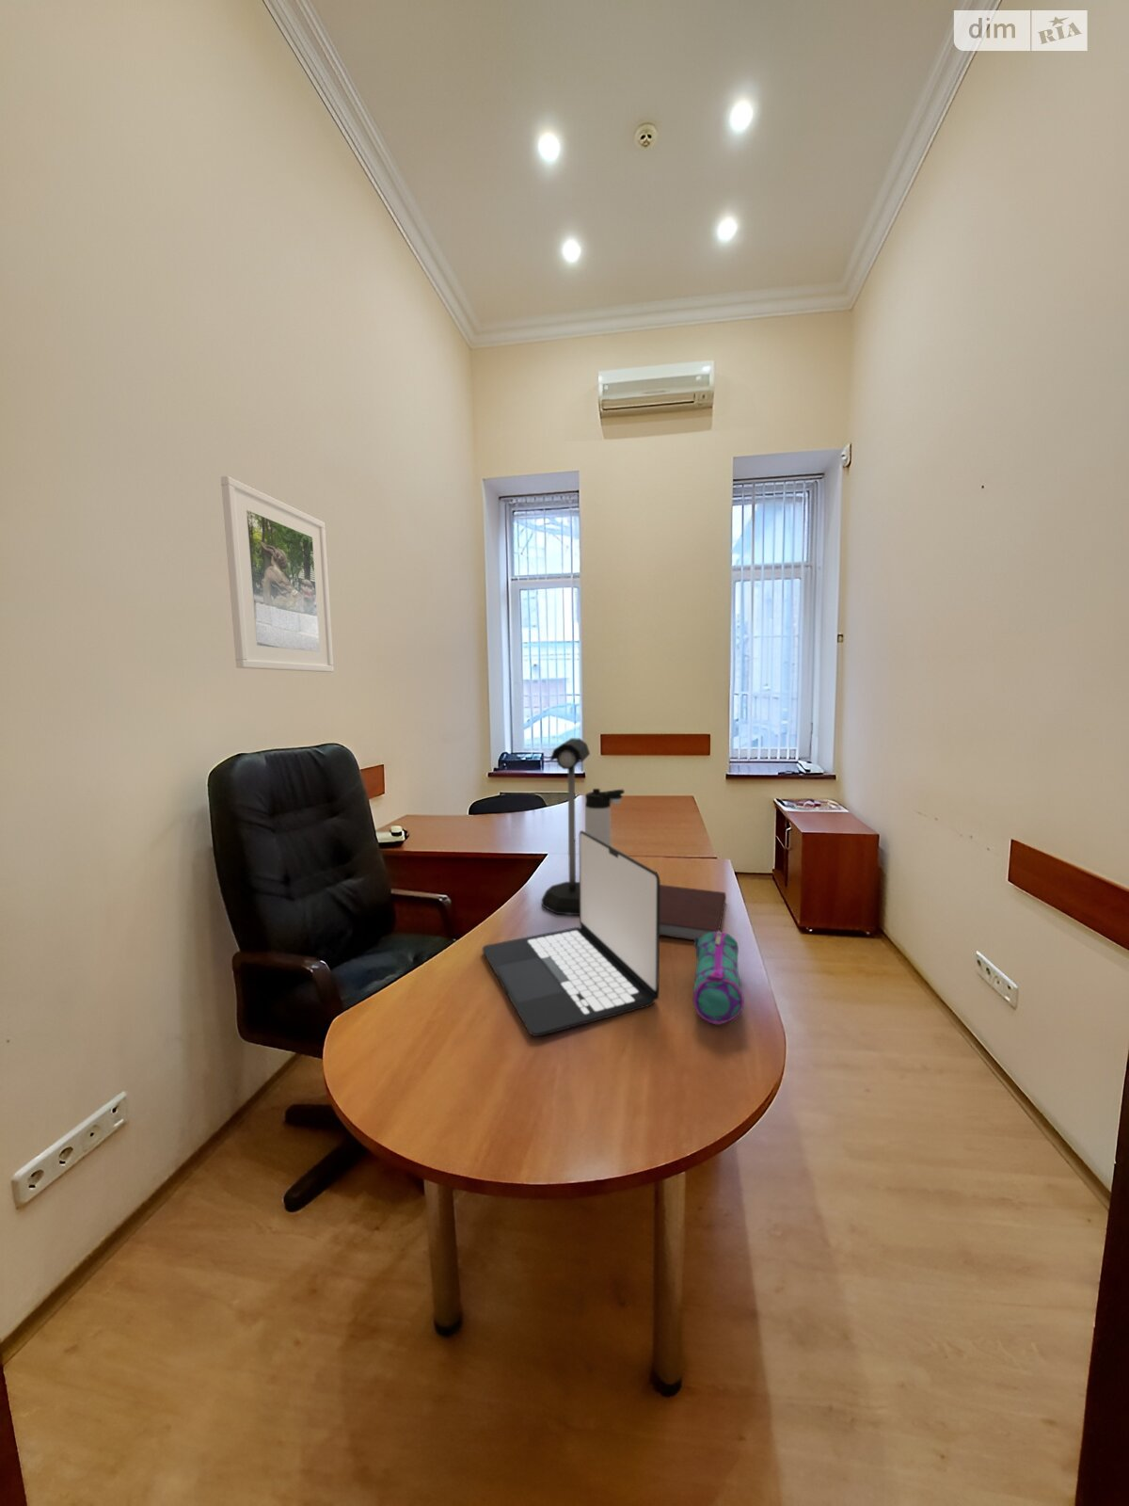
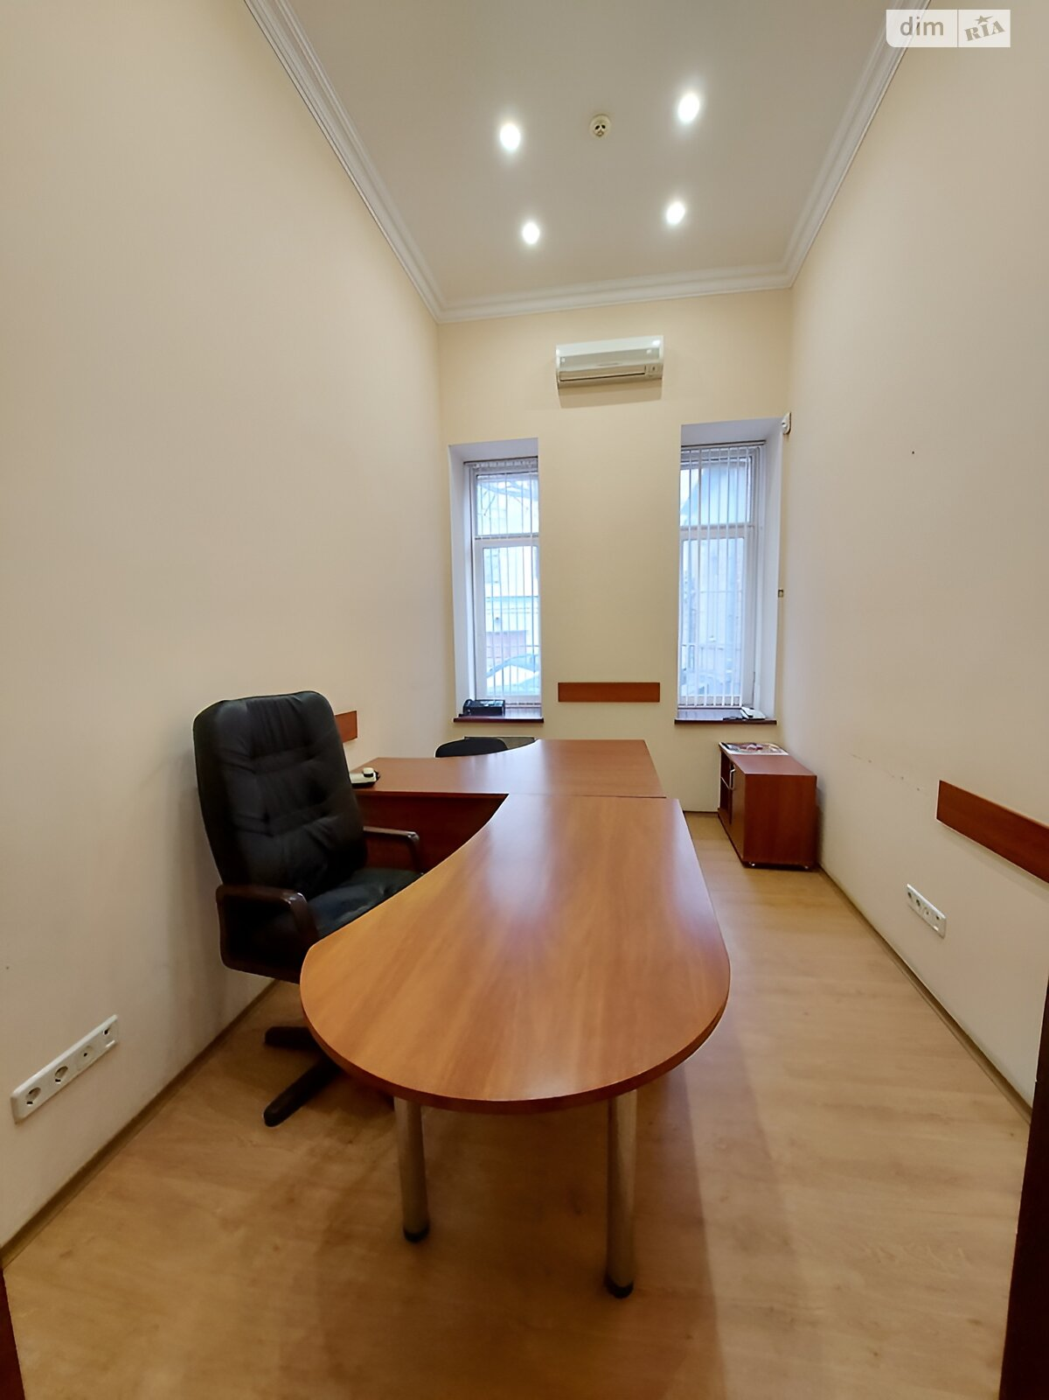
- thermos bottle (604, 834)
- pencil case (717, 972)
- notebook (683, 911)
- laptop (561, 930)
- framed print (285, 587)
- mailbox (572, 823)
